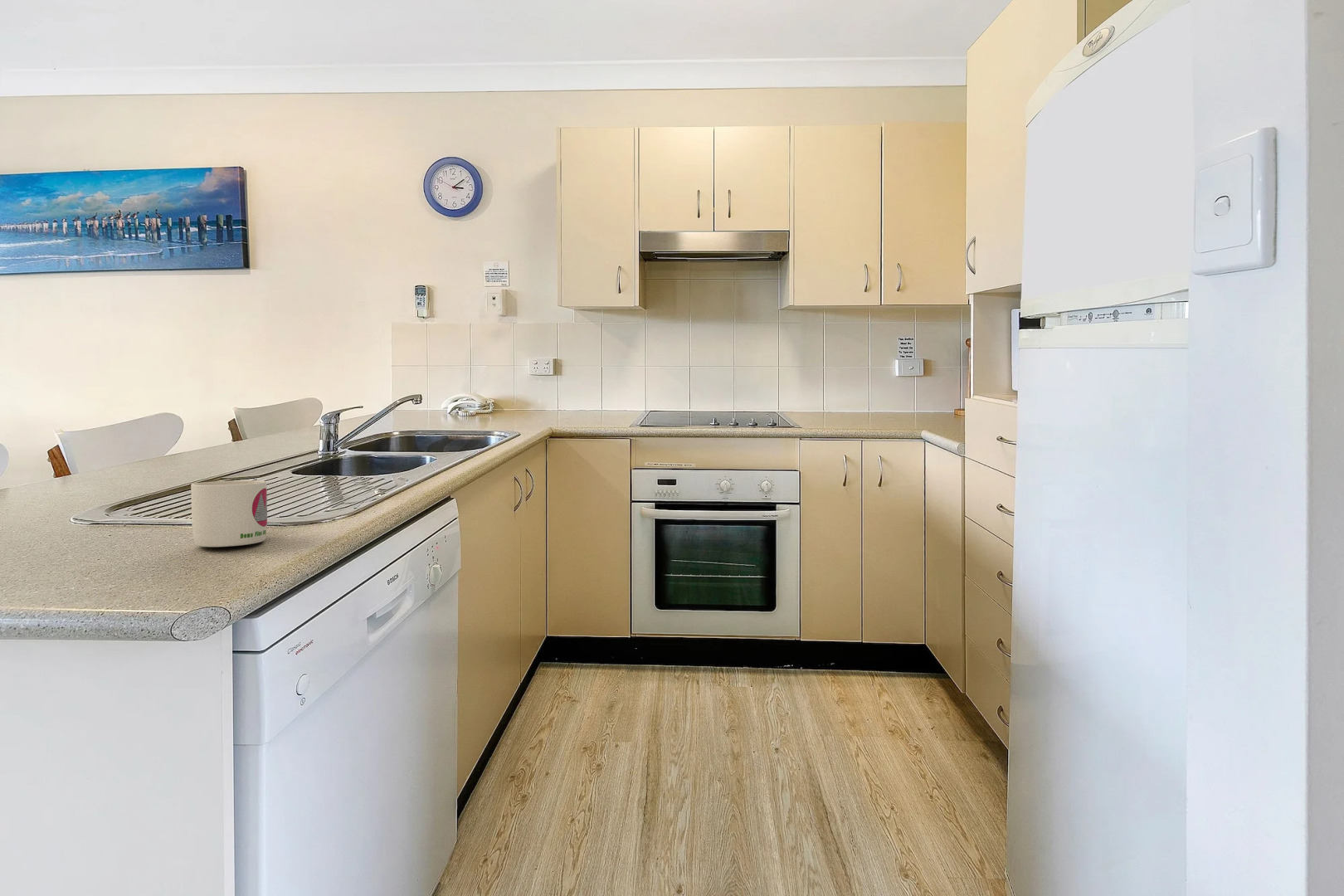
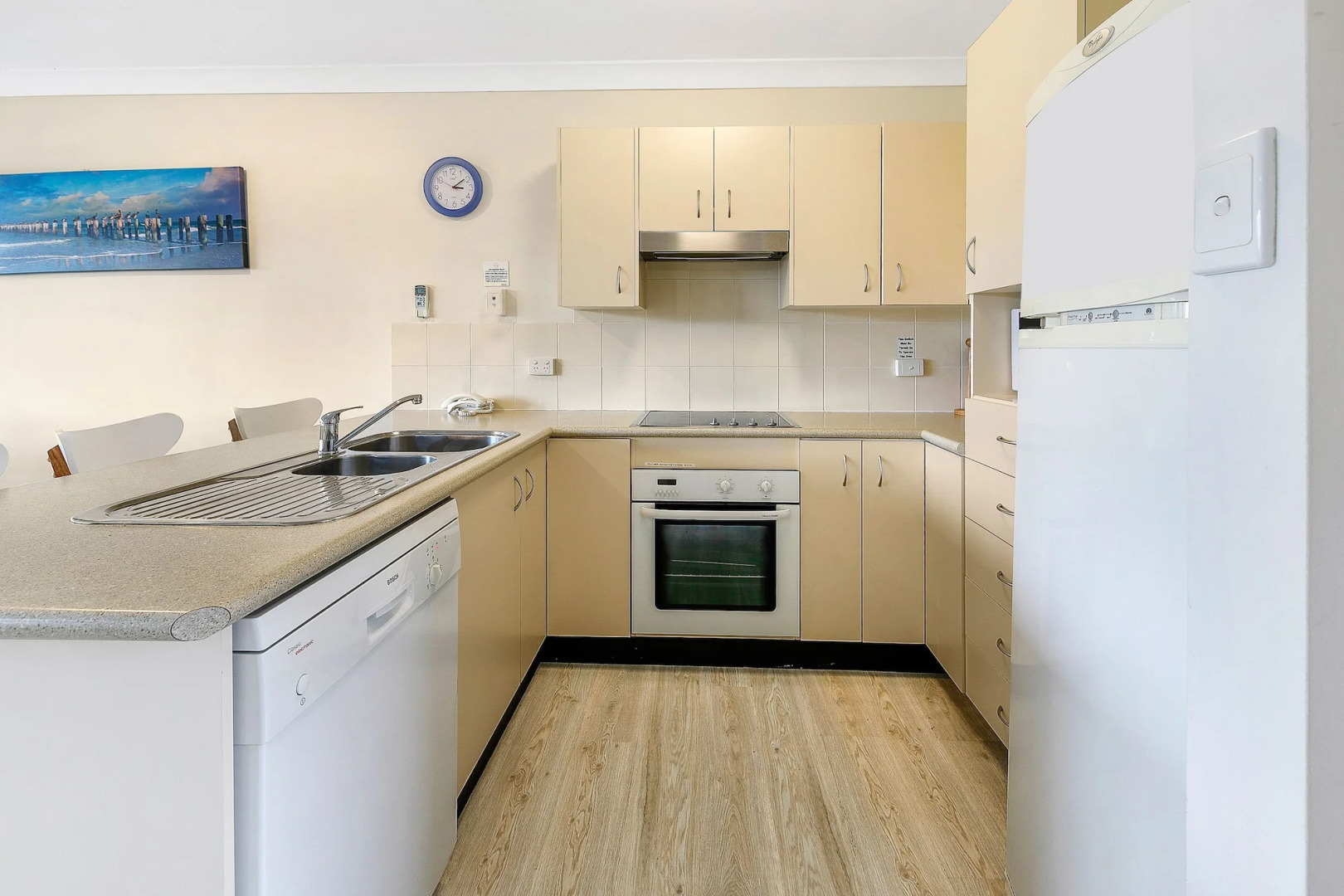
- mug (230, 511)
